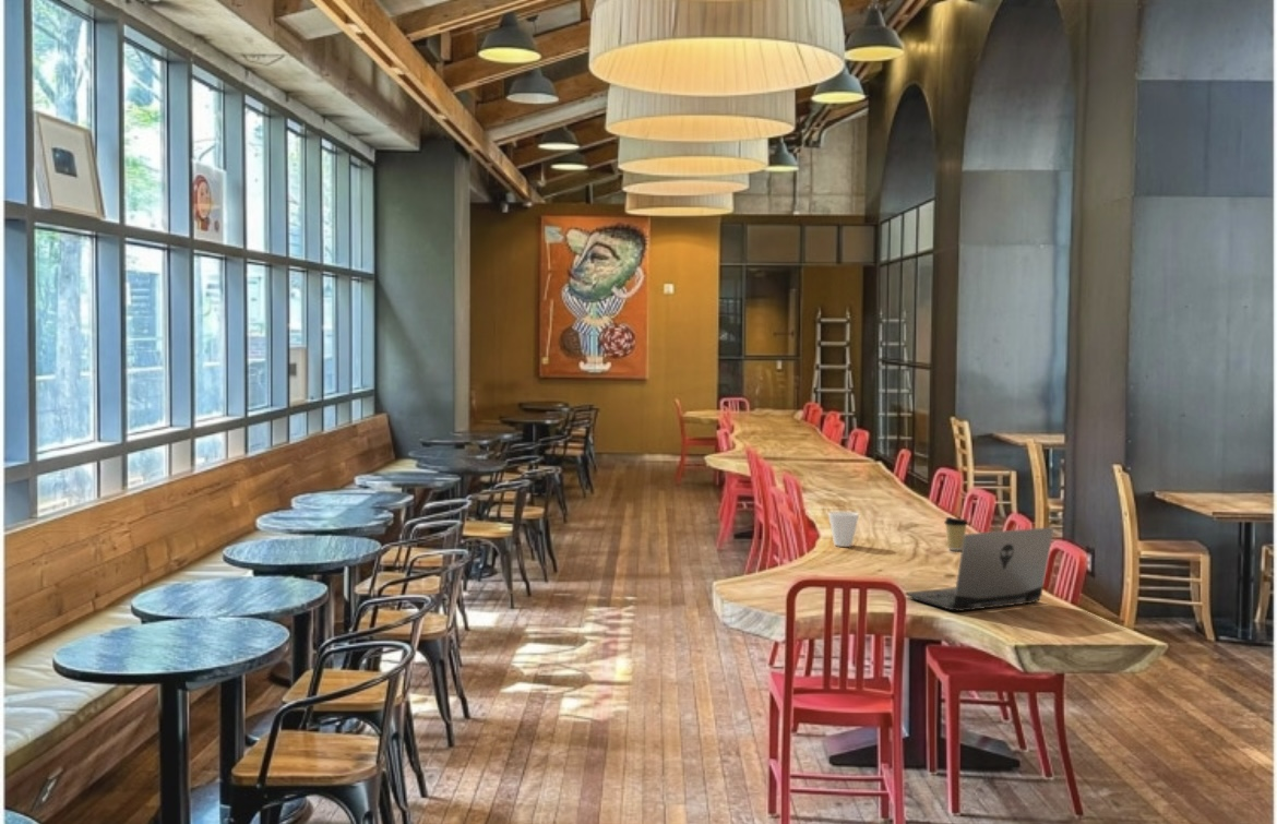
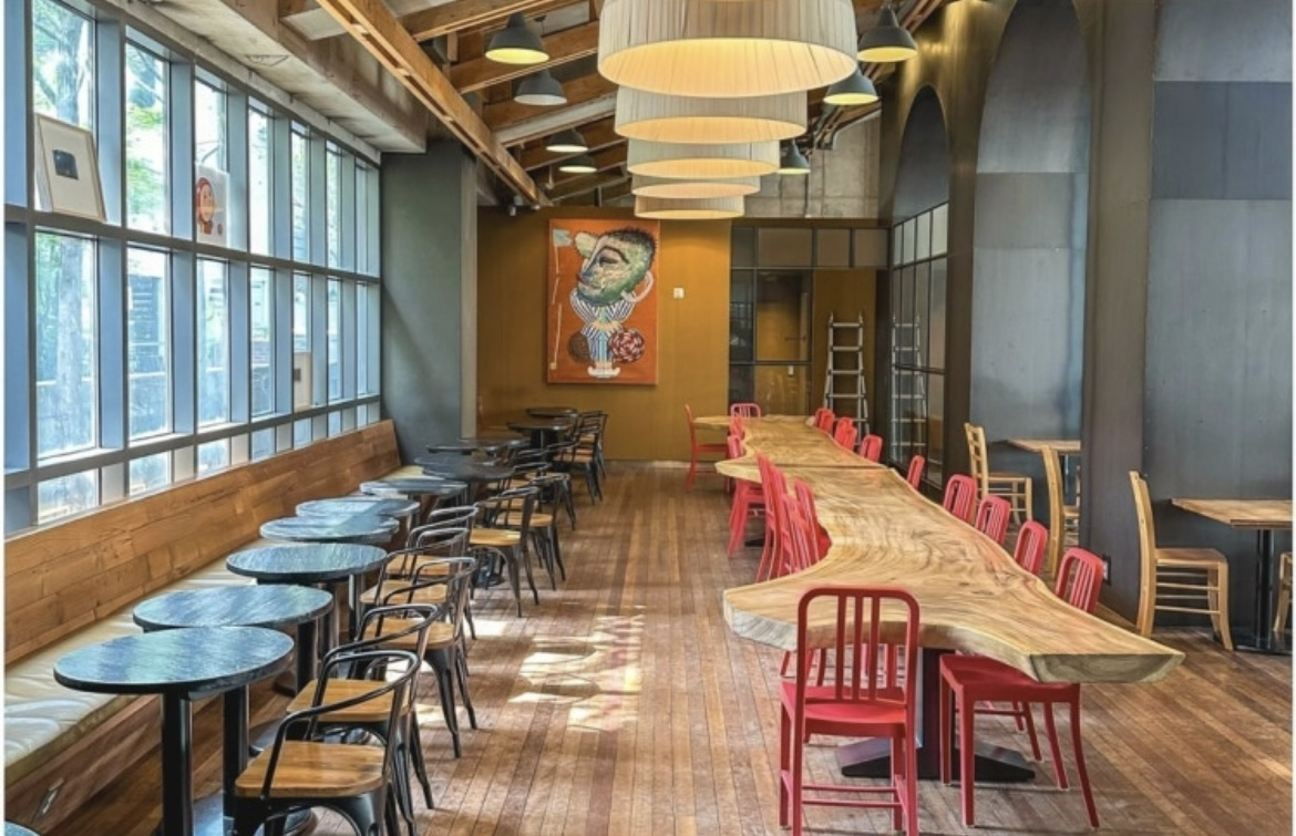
- cup (843, 529)
- laptop computer (978, 563)
- coffee cup (955, 534)
